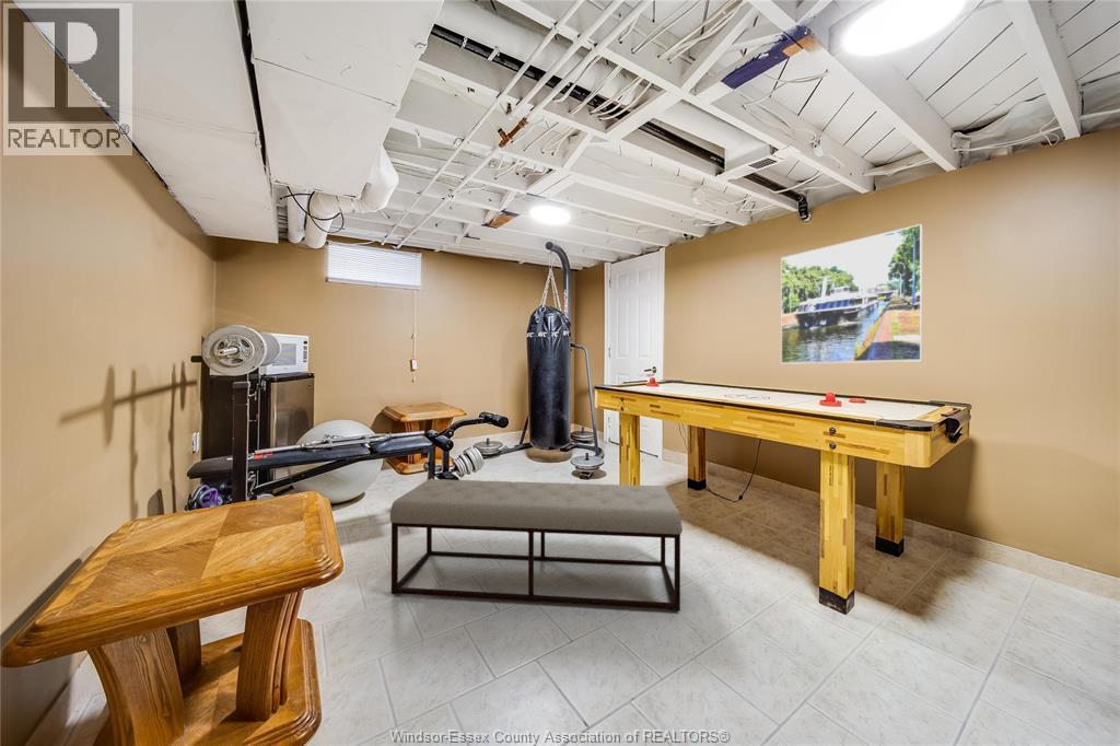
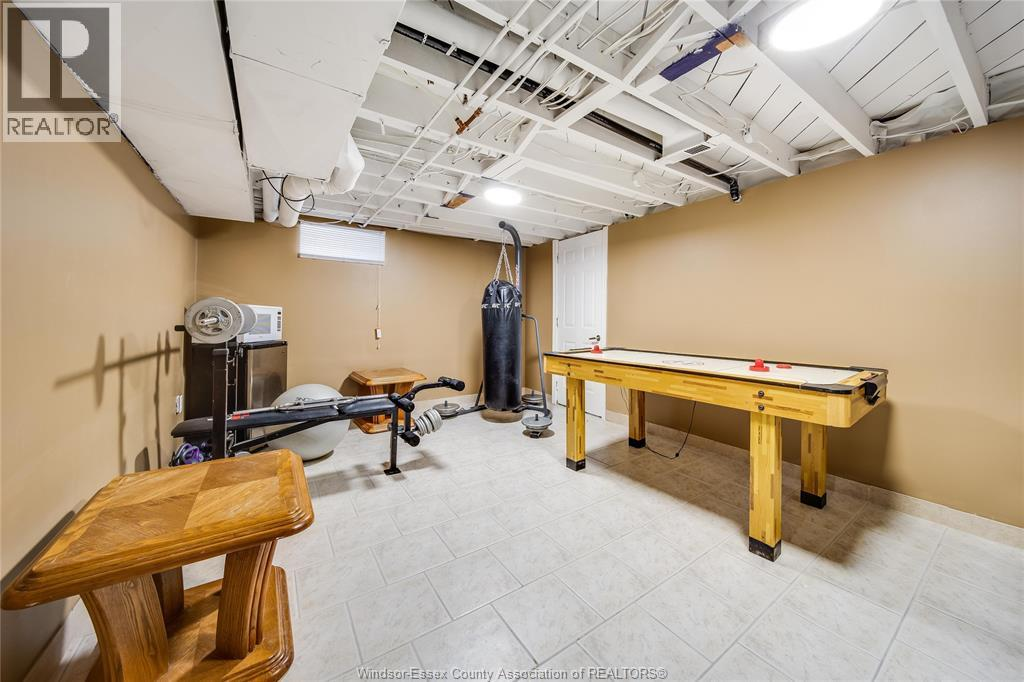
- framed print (842, 303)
- bench (540, 535)
